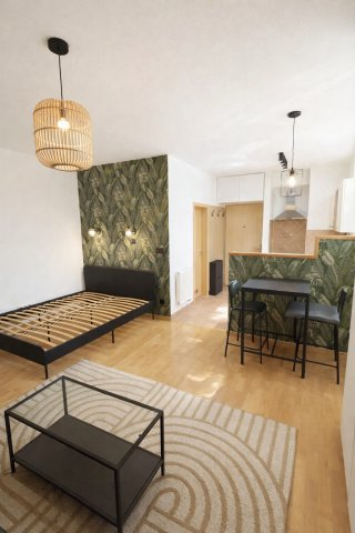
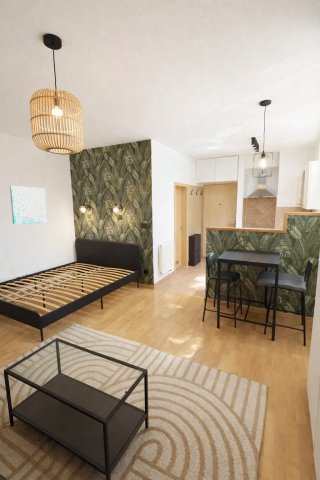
+ wall art (29, 205)
